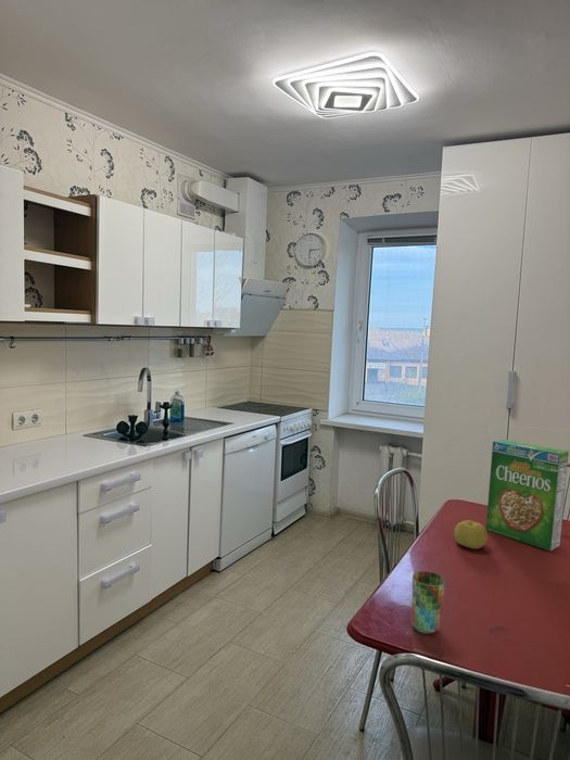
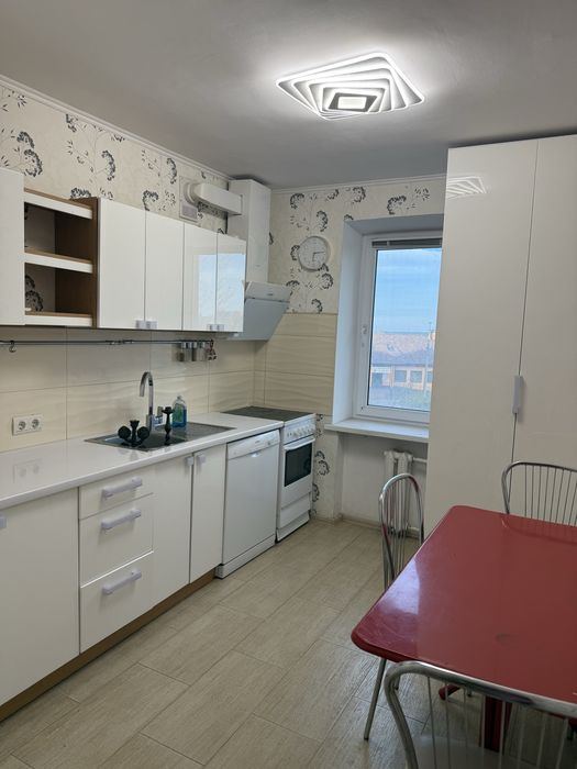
- cup (427, 603)
- fruit (470, 534)
- cereal box (525, 492)
